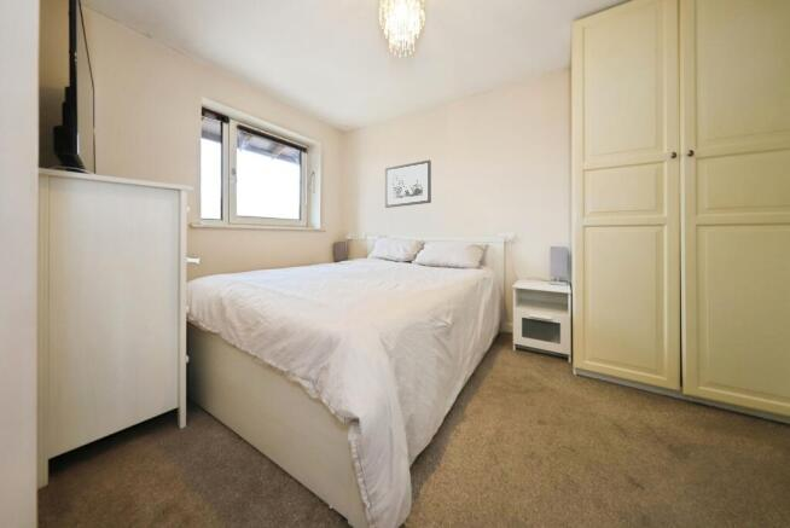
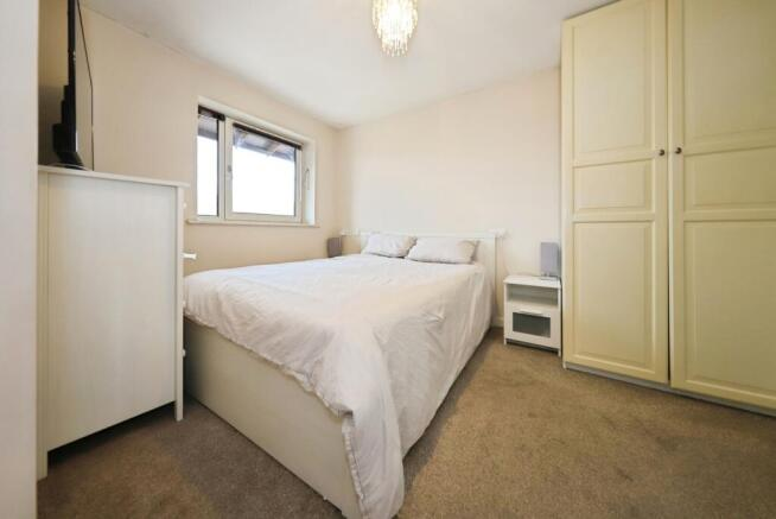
- wall art (407, 185)
